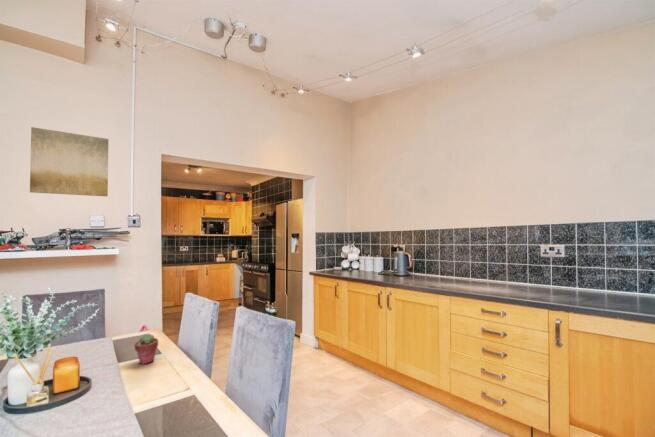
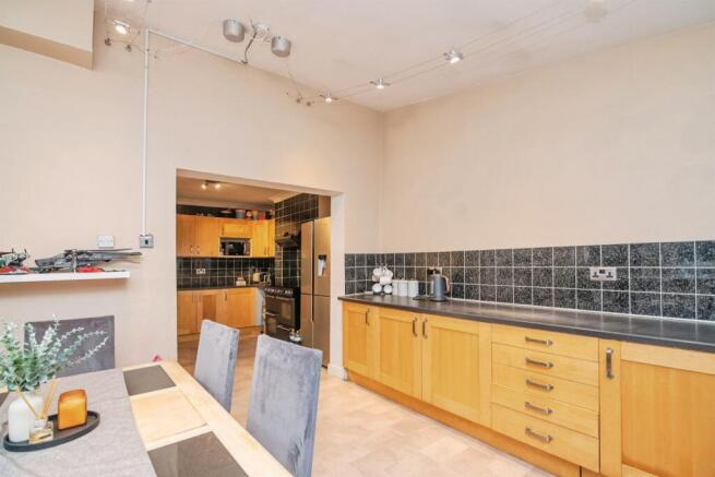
- wall art (71, 164)
- potted succulent (146, 347)
